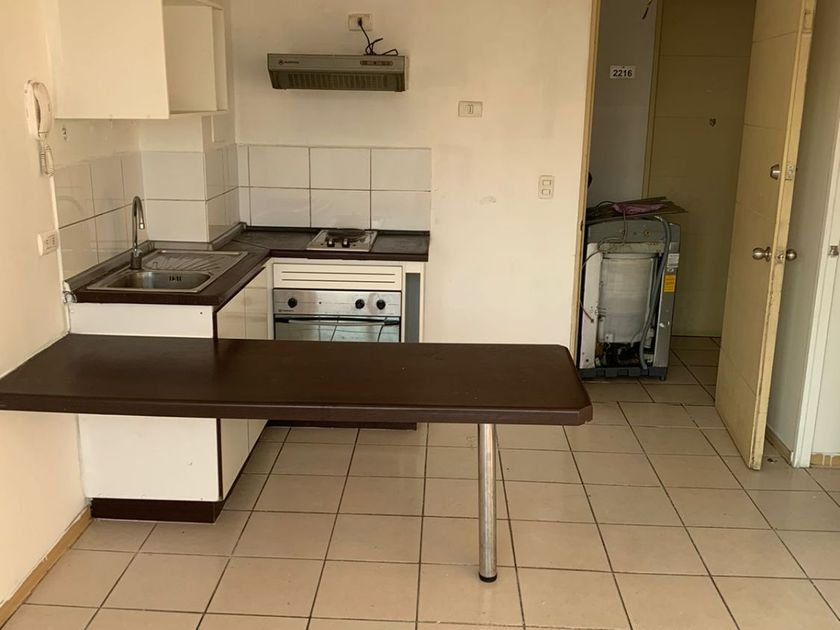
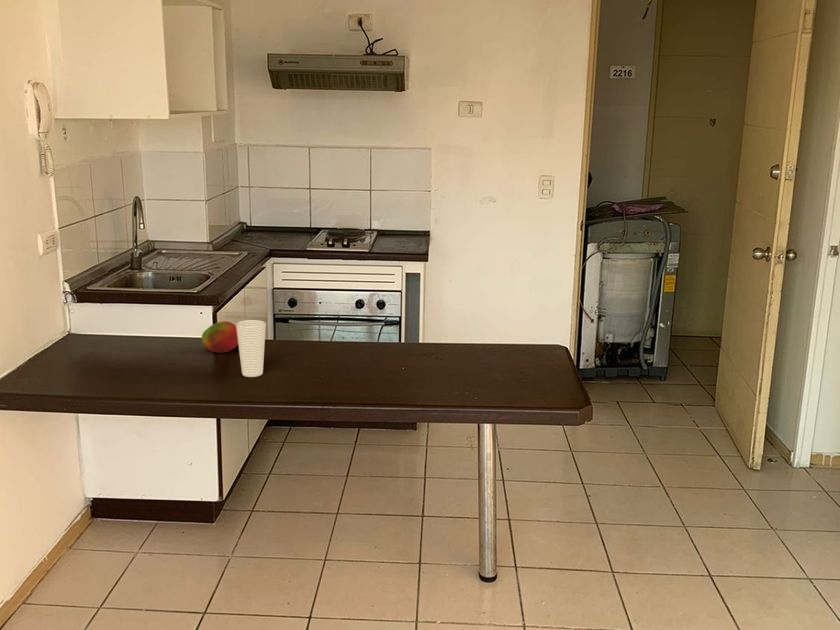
+ cup (251, 348)
+ fruit (220, 337)
